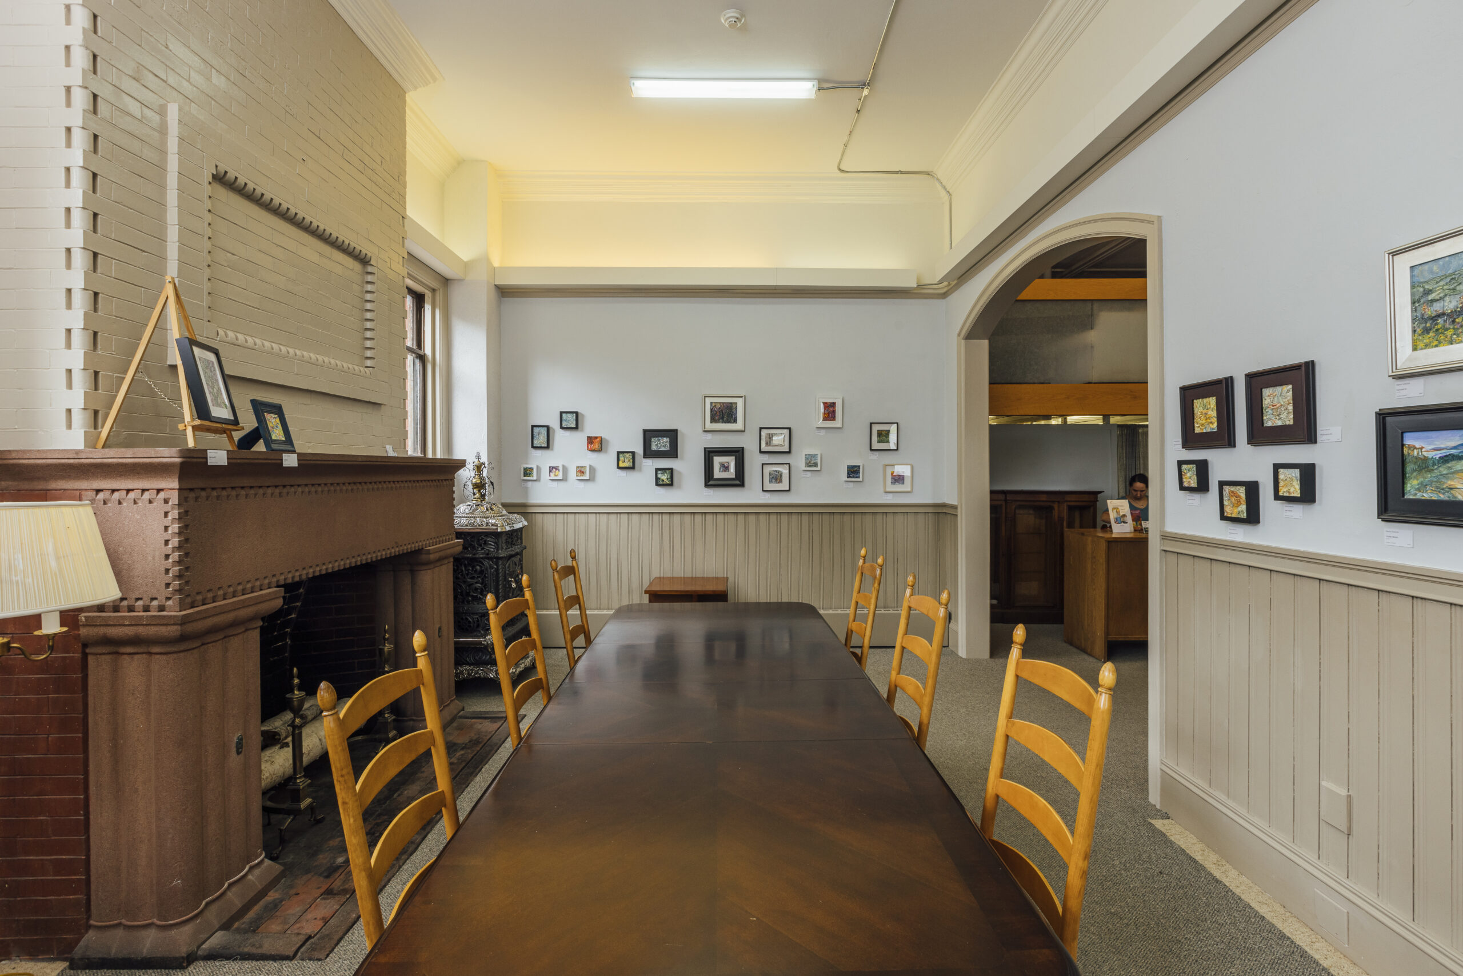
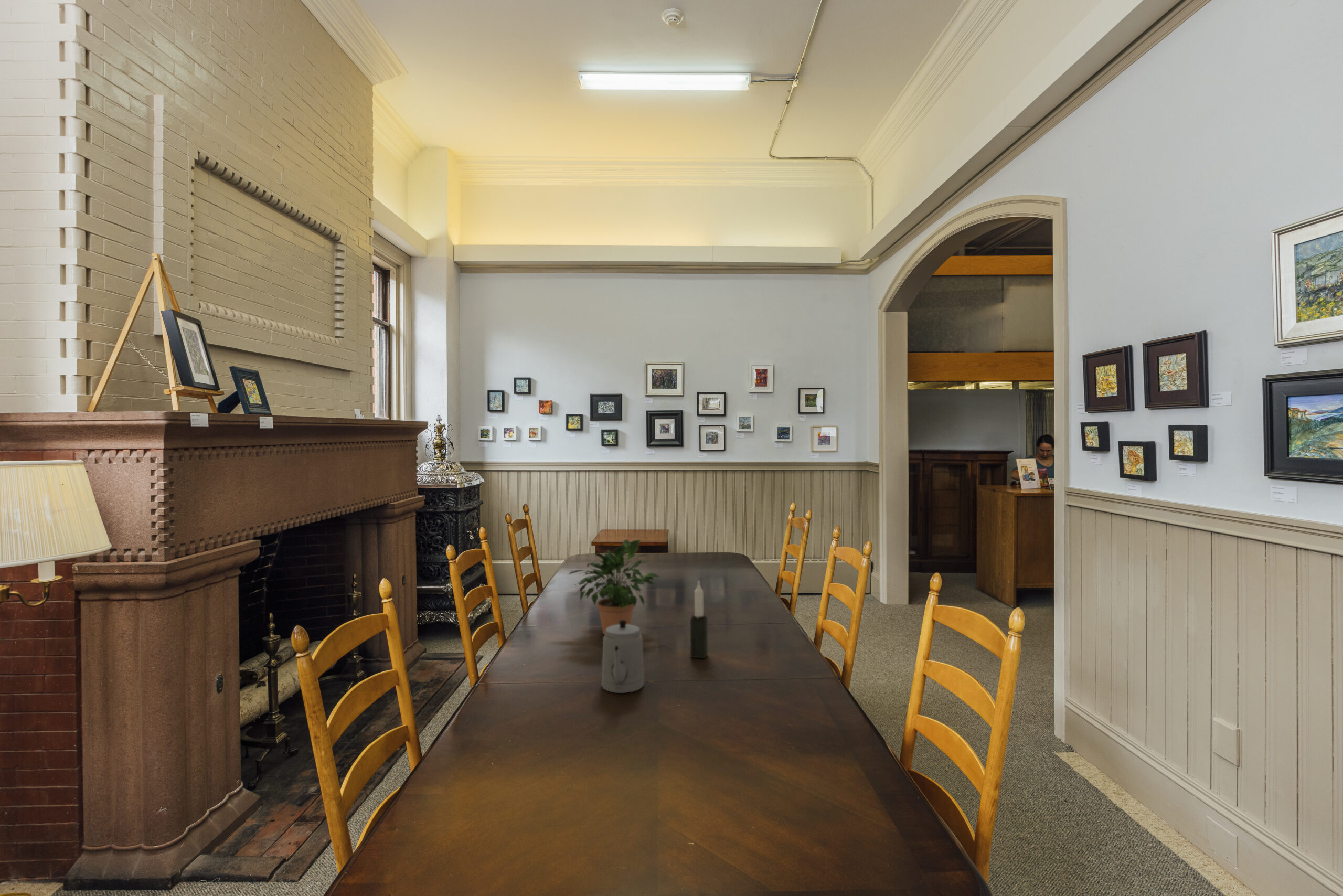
+ potted plant (610, 584)
+ candle (699, 618)
+ teapot (622, 653)
